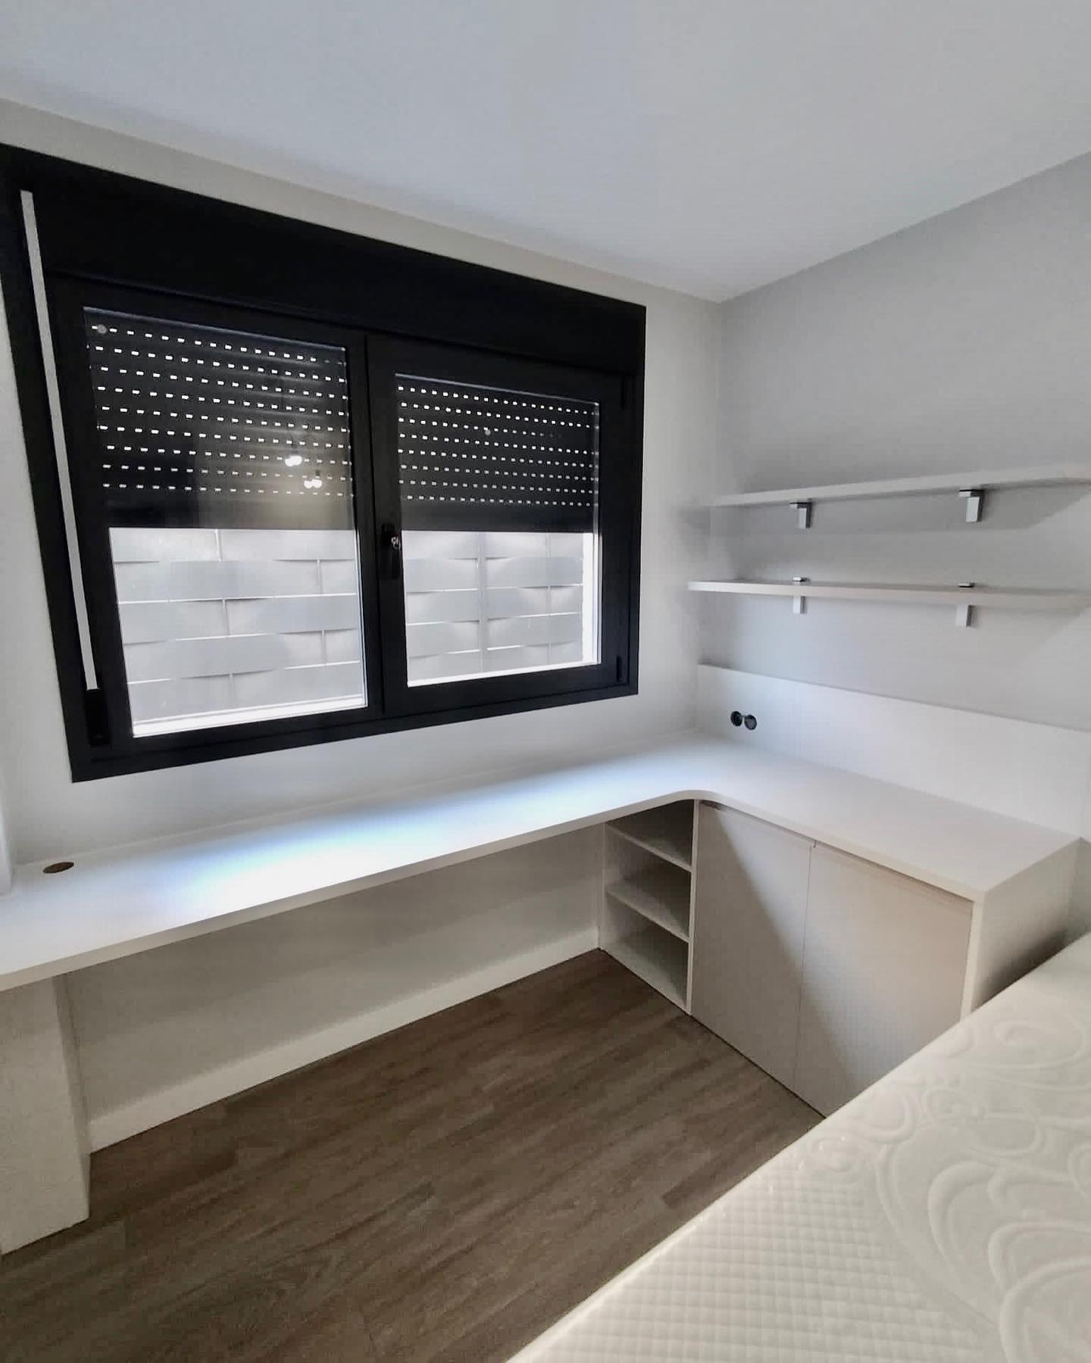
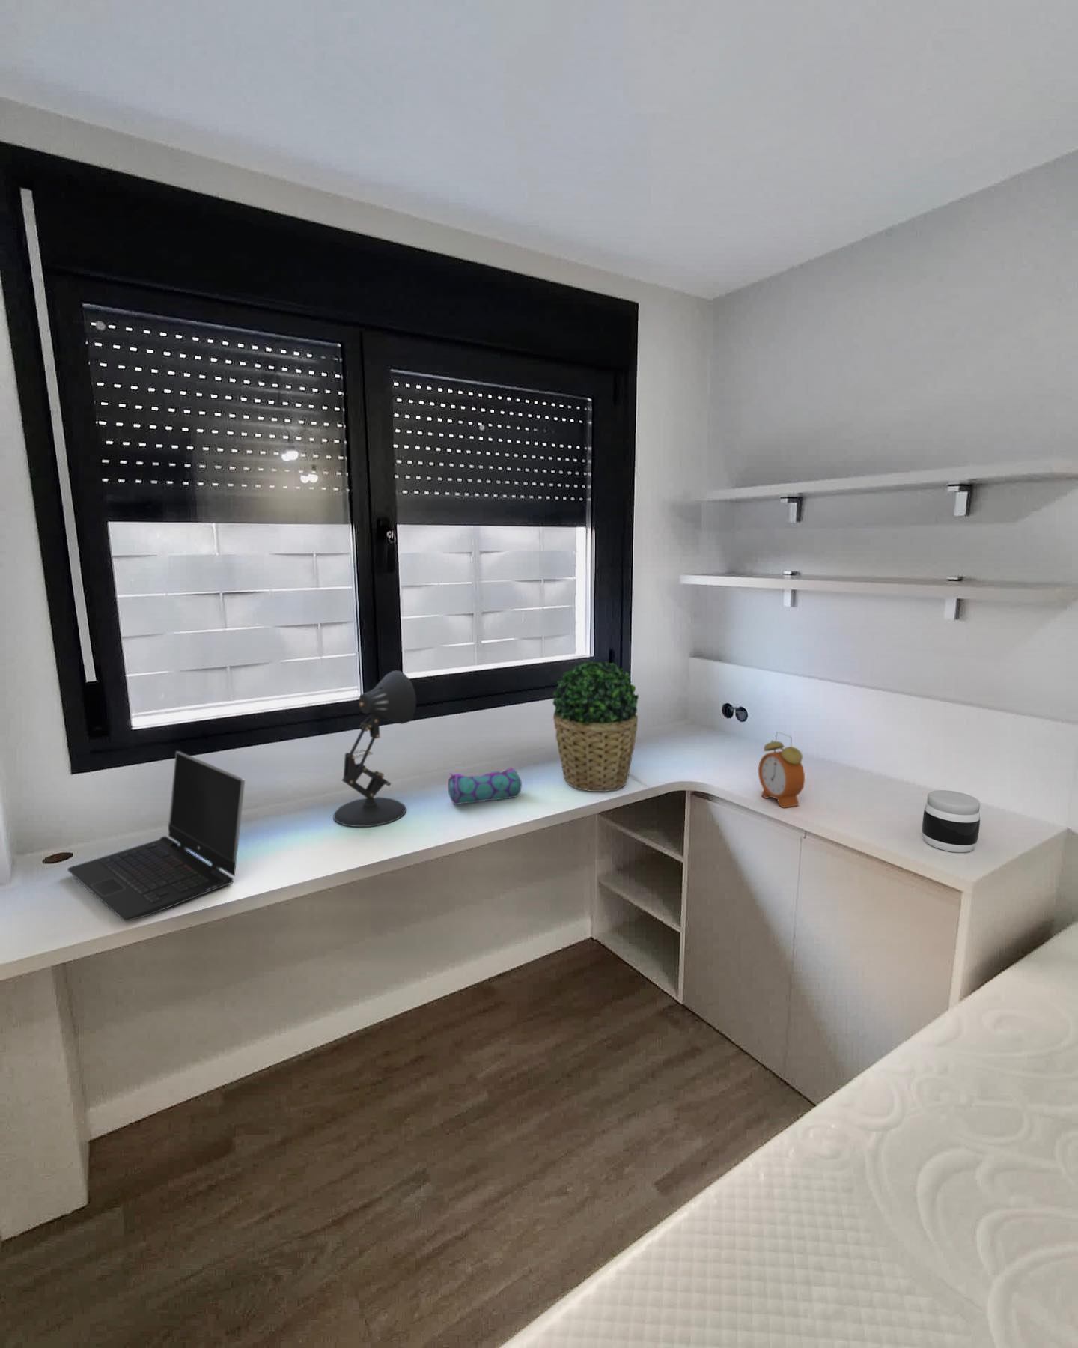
+ laptop computer (162, 836)
+ desk lamp (370, 744)
+ jar (950, 820)
+ potted plant (595, 723)
+ alarm clock (781, 768)
+ pencil case (484, 785)
